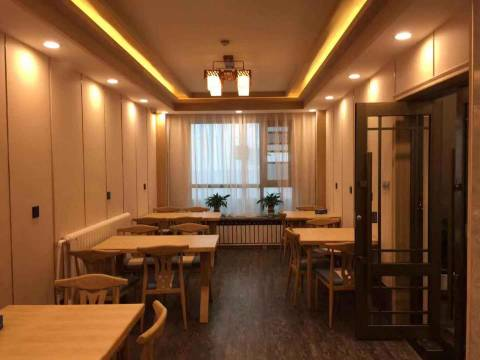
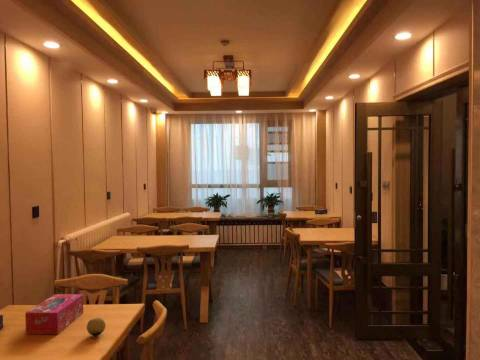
+ tissue box (56, 312)
+ fruit (96, 326)
